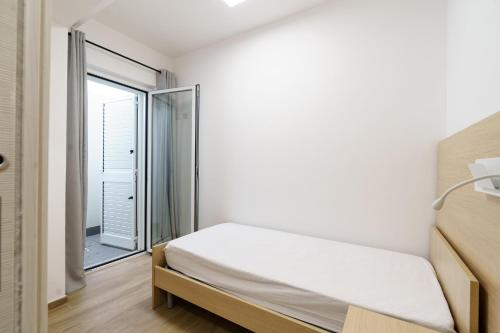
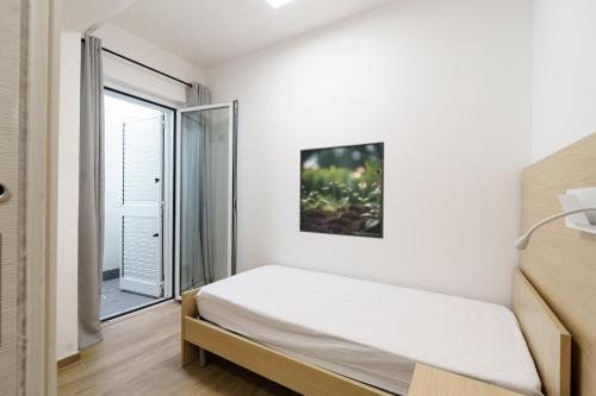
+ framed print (337, 190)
